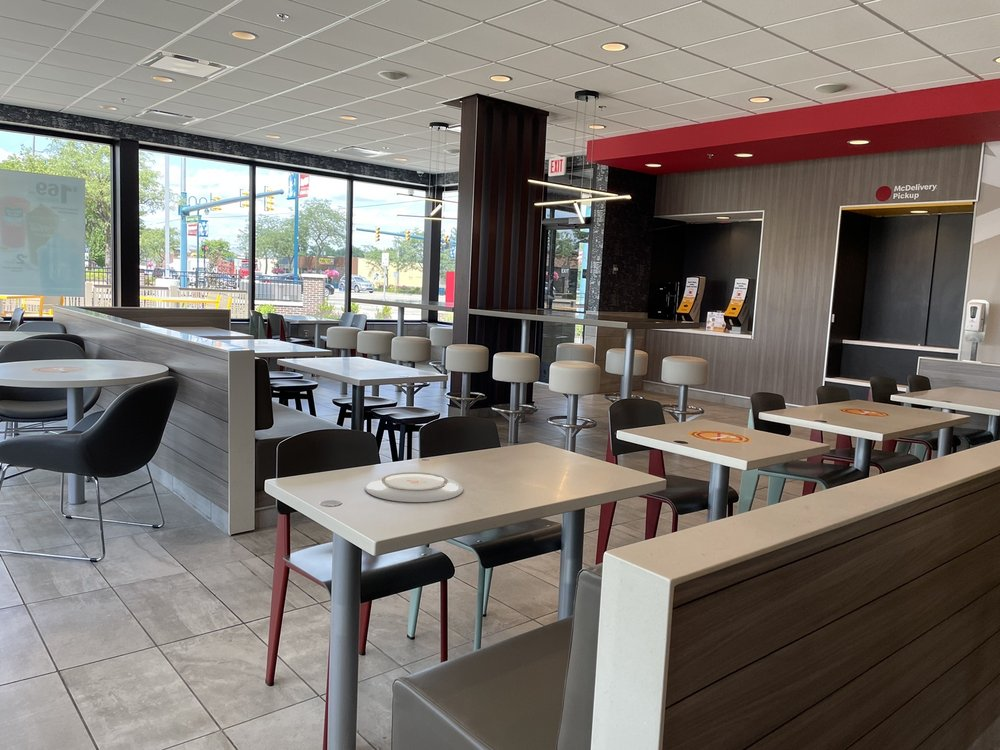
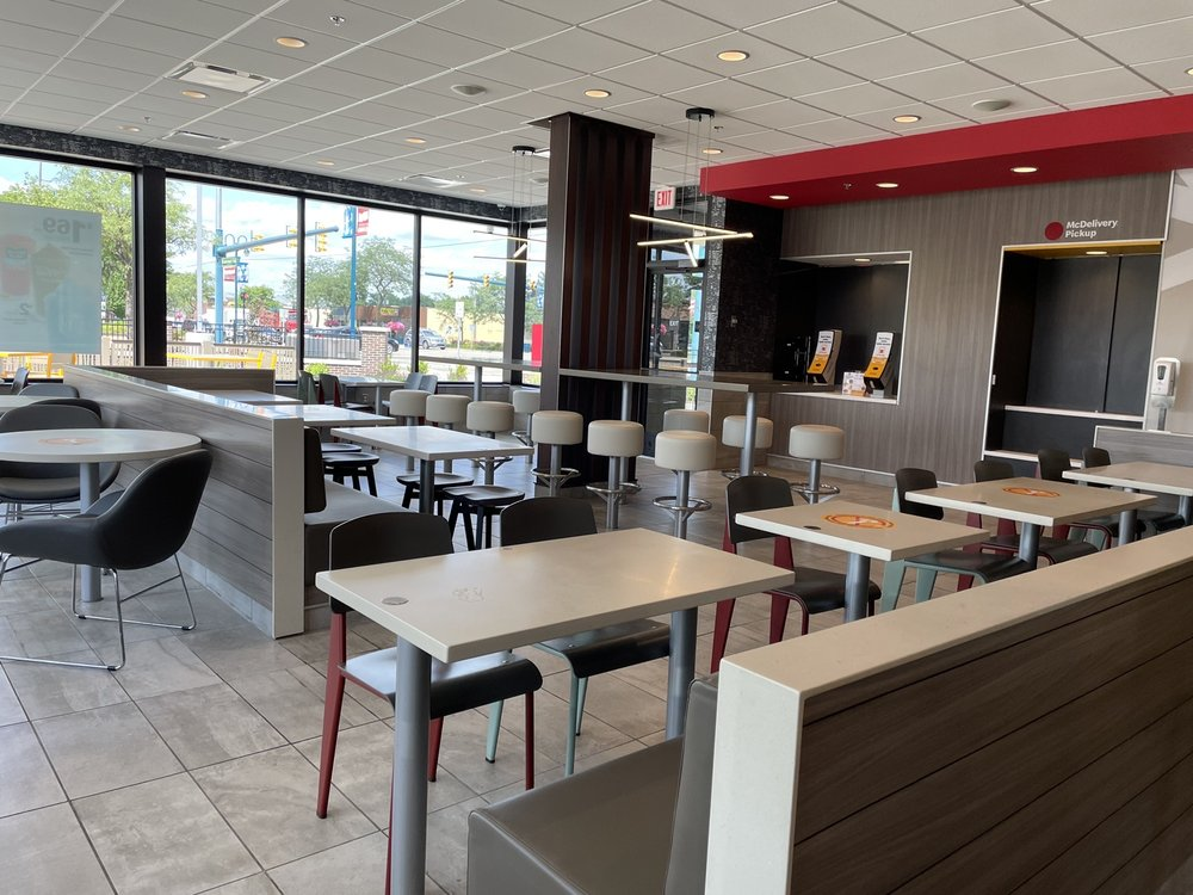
- plate (414, 484)
